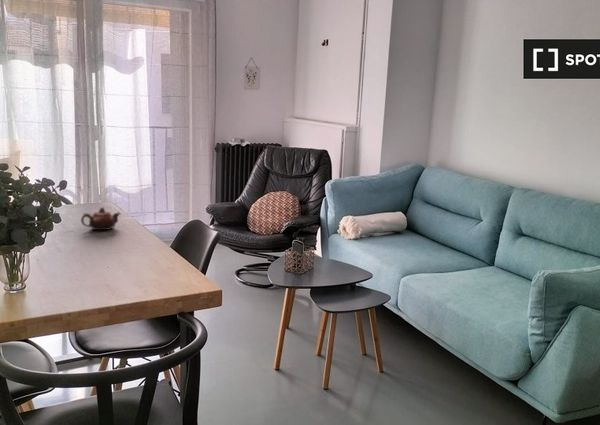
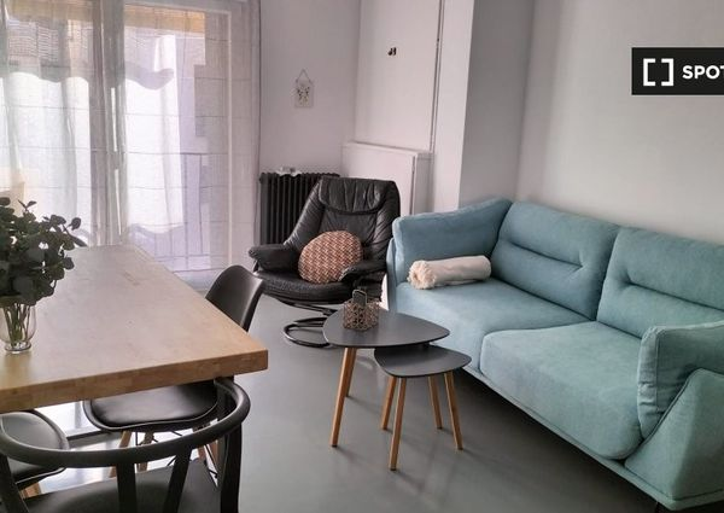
- teapot (101, 217)
